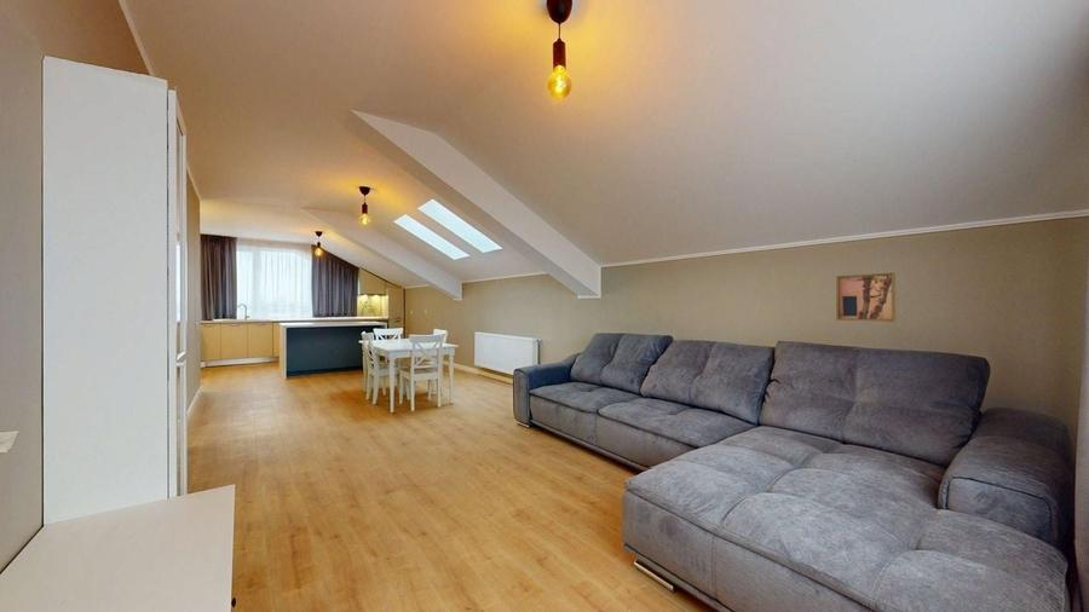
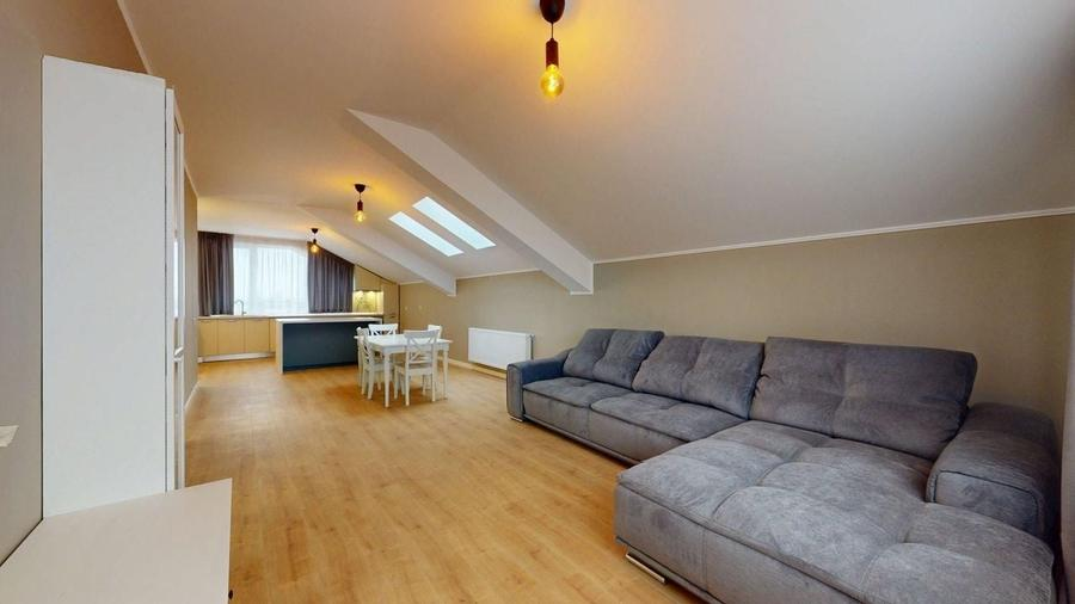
- wall art (864, 298)
